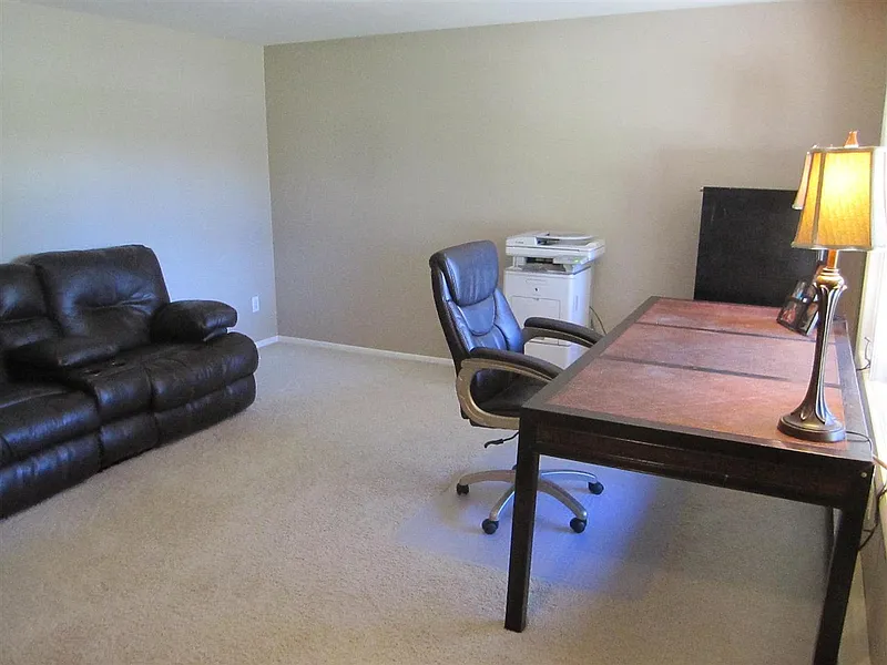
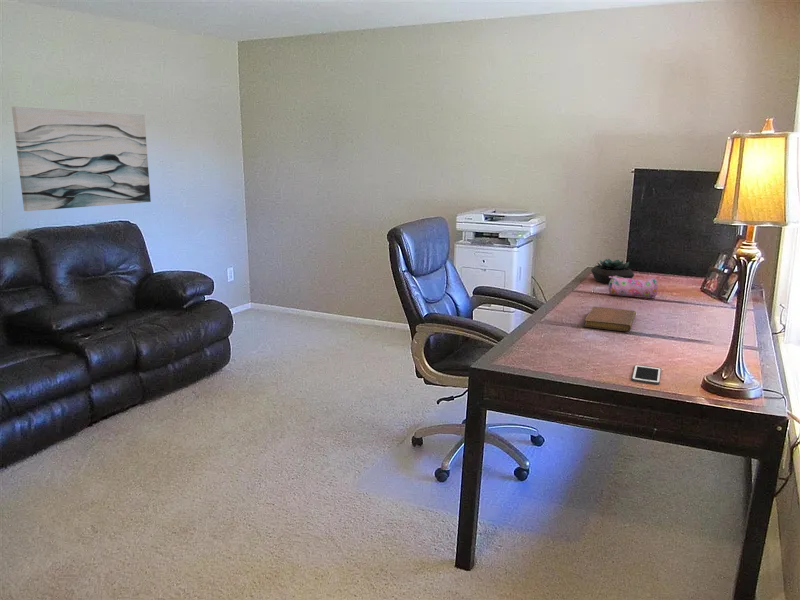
+ succulent plant (612, 270)
+ pencil case (632, 286)
+ notebook (610, 318)
+ cell phone (646, 374)
+ wall art (88, 159)
